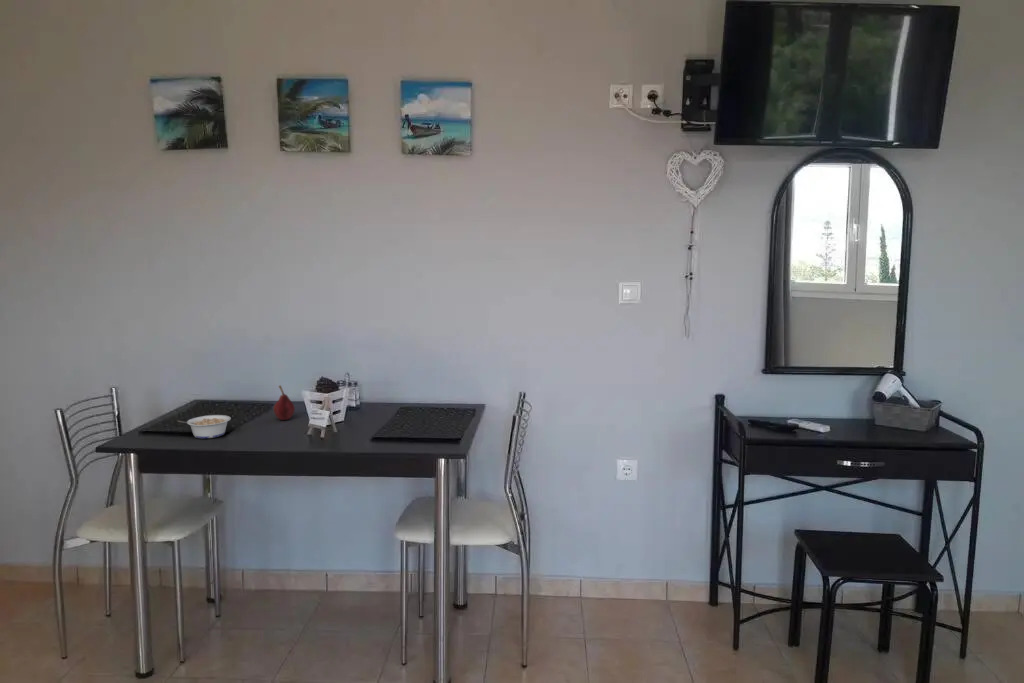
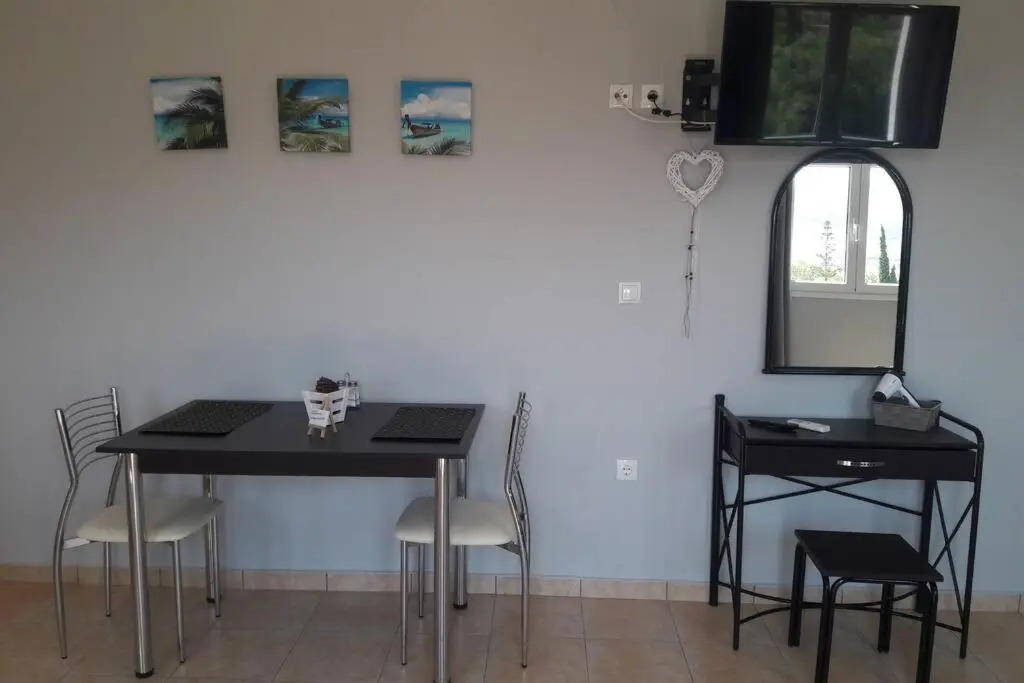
- legume (208, 426)
- fruit (283, 402)
